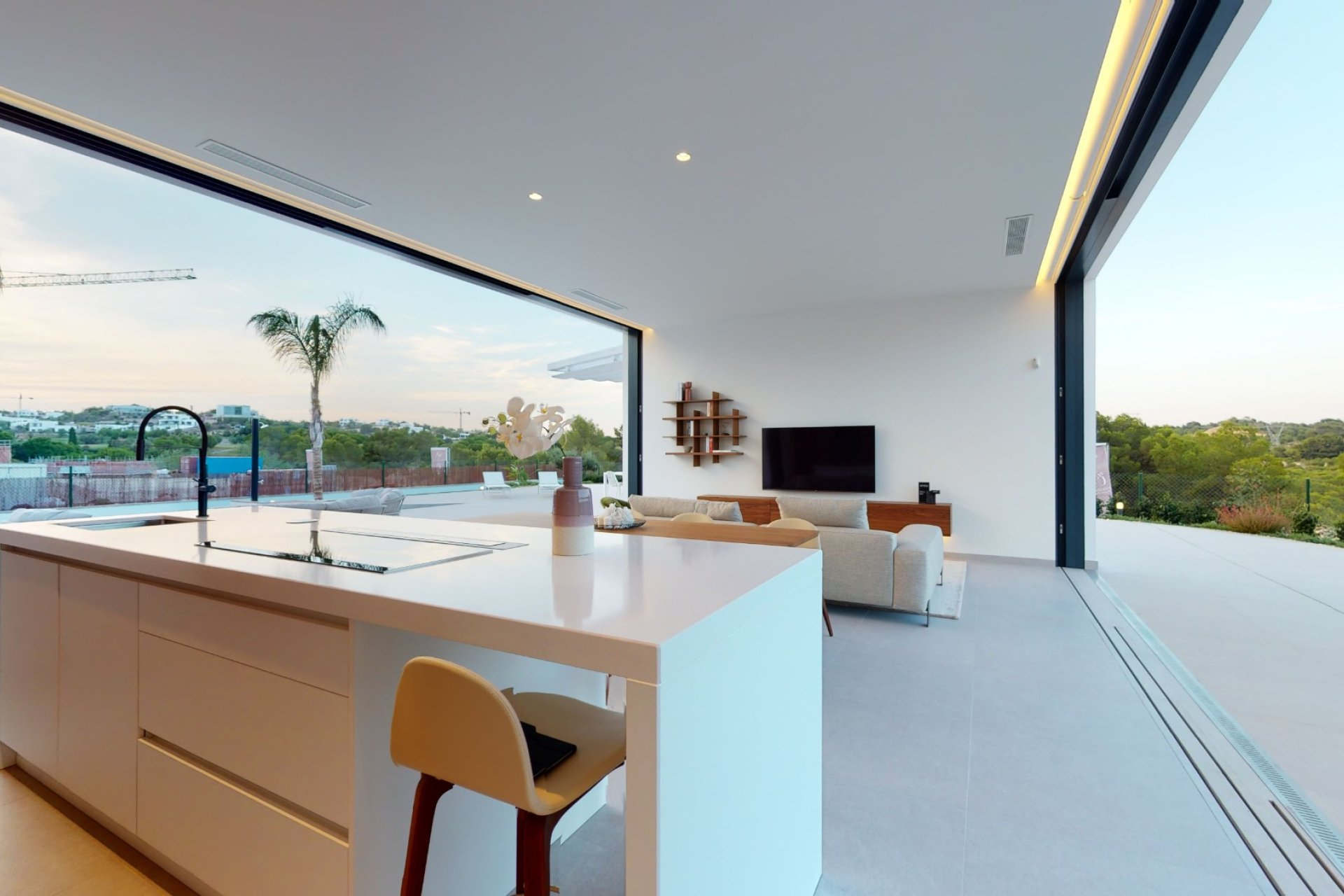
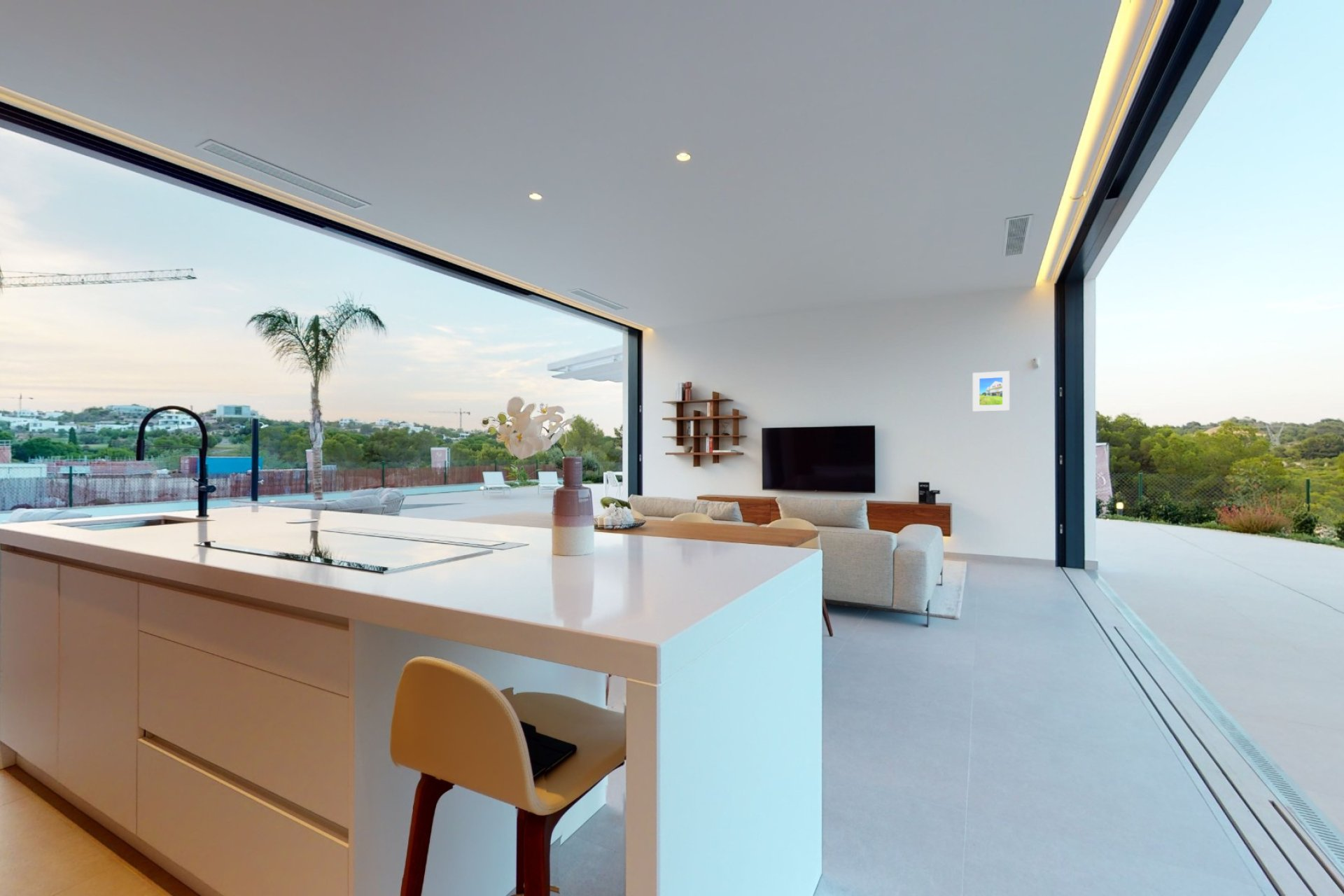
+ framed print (990, 391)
